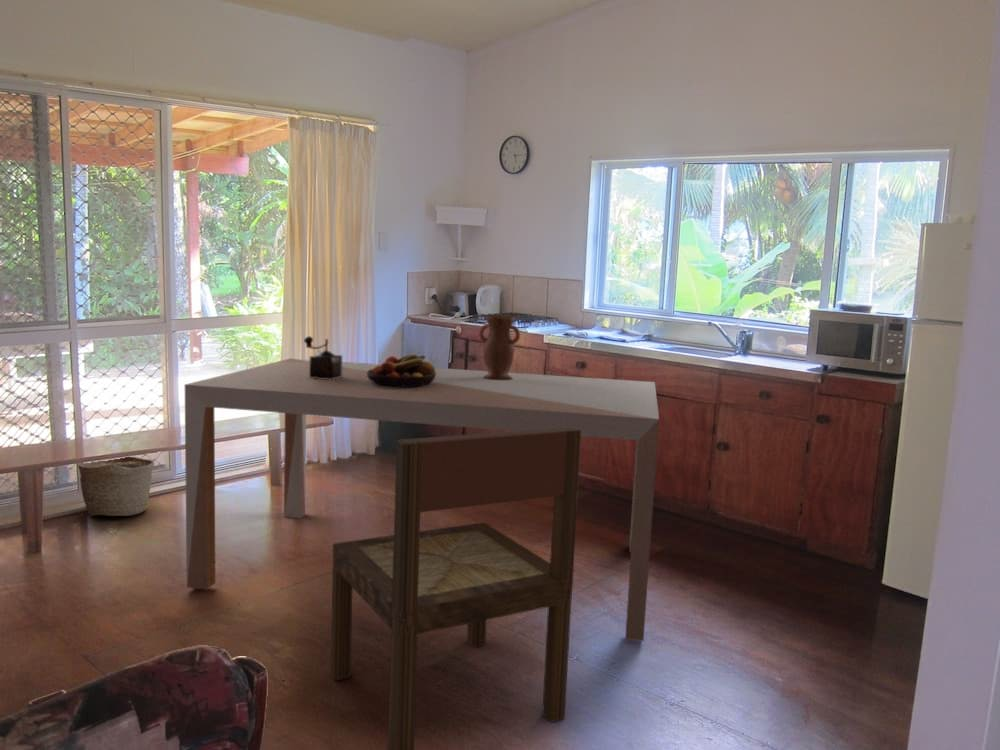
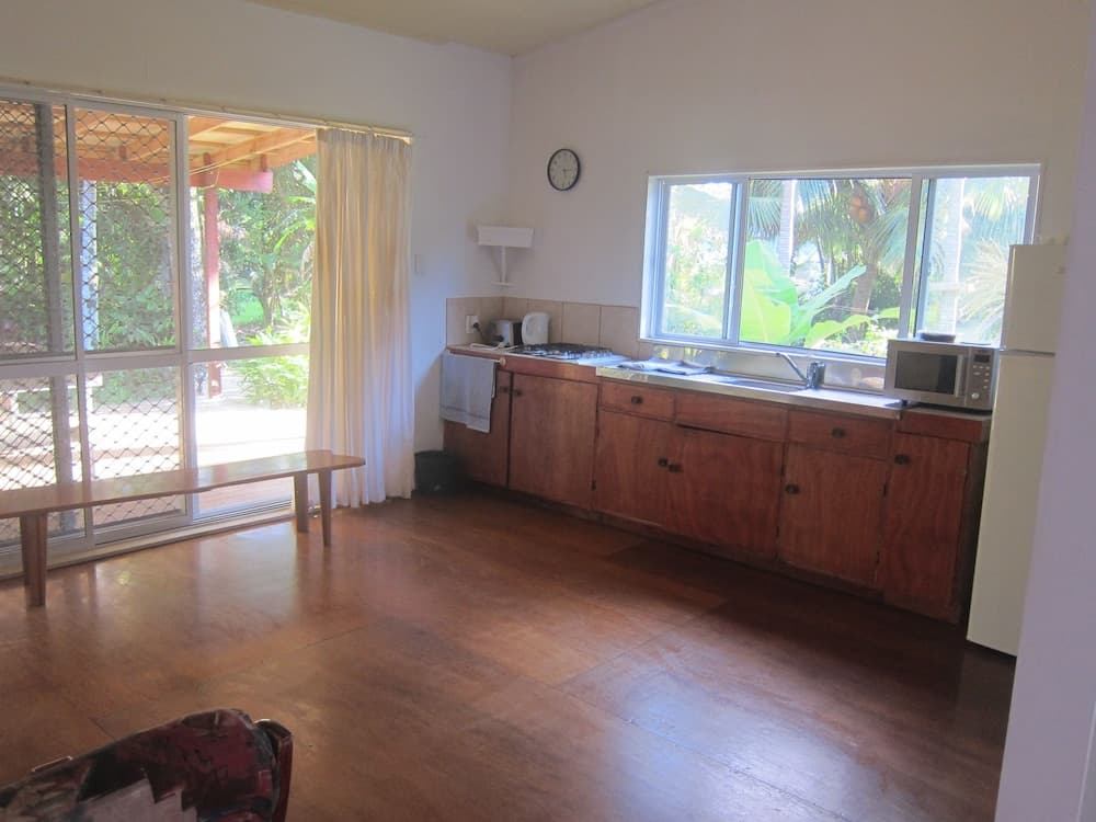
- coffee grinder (322, 356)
- dining chair (448, 559)
- table (445, 425)
- pitcher (499, 346)
- basket (116, 483)
- fruit bowl (401, 368)
